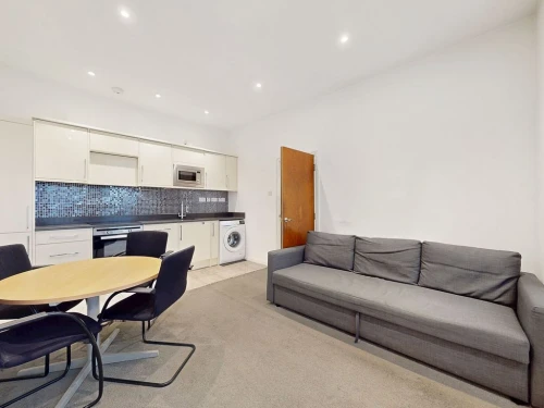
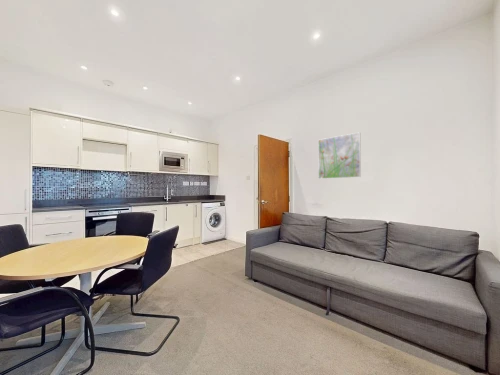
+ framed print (338, 157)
